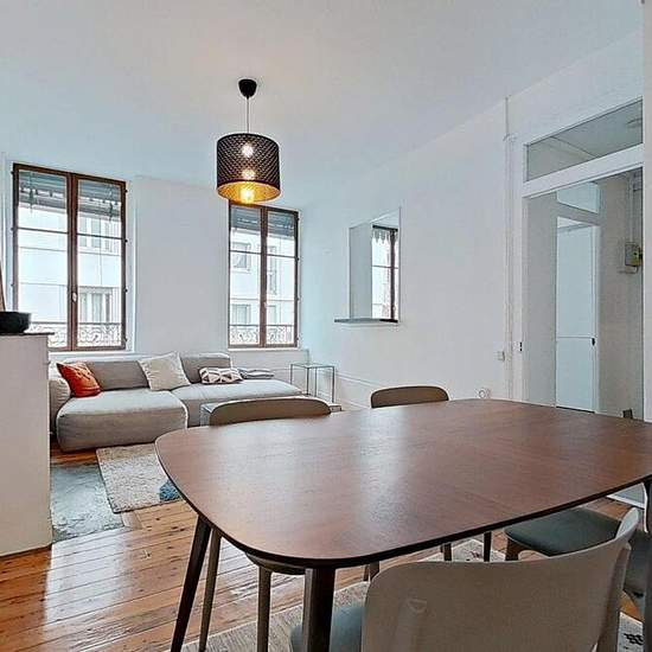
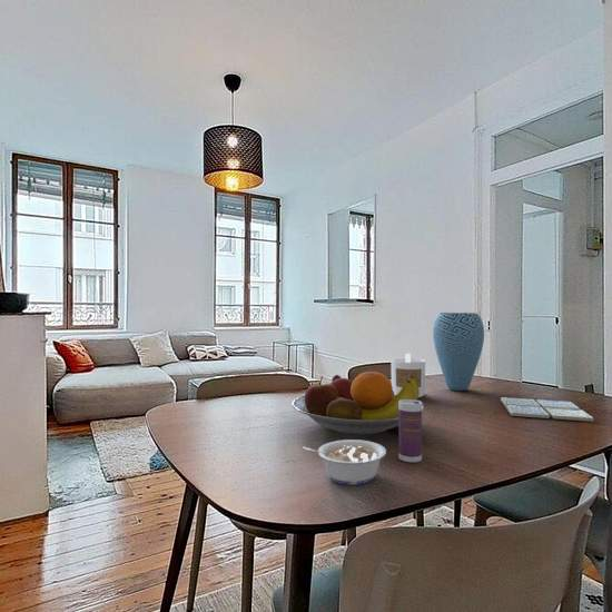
+ drink coaster (542, 407)
+ legume (349, 461)
+ vase (457, 351)
+ candle (407, 374)
+ fruit bowl (356, 397)
+ beverage can (409, 430)
